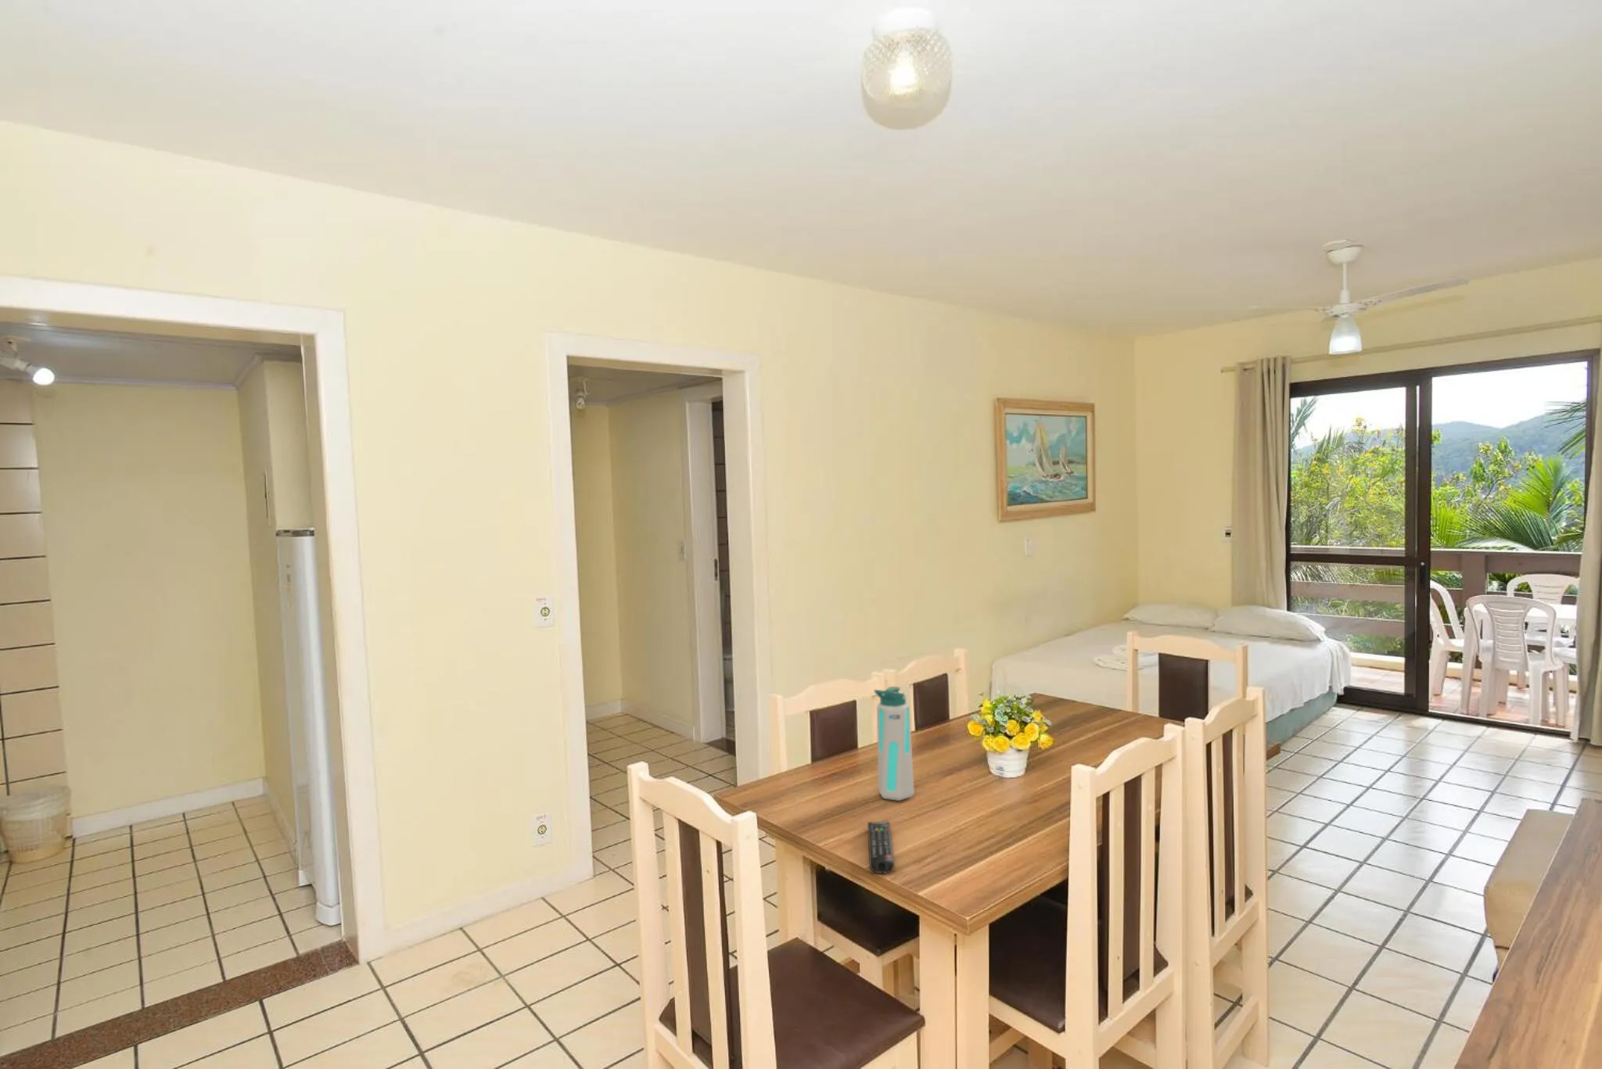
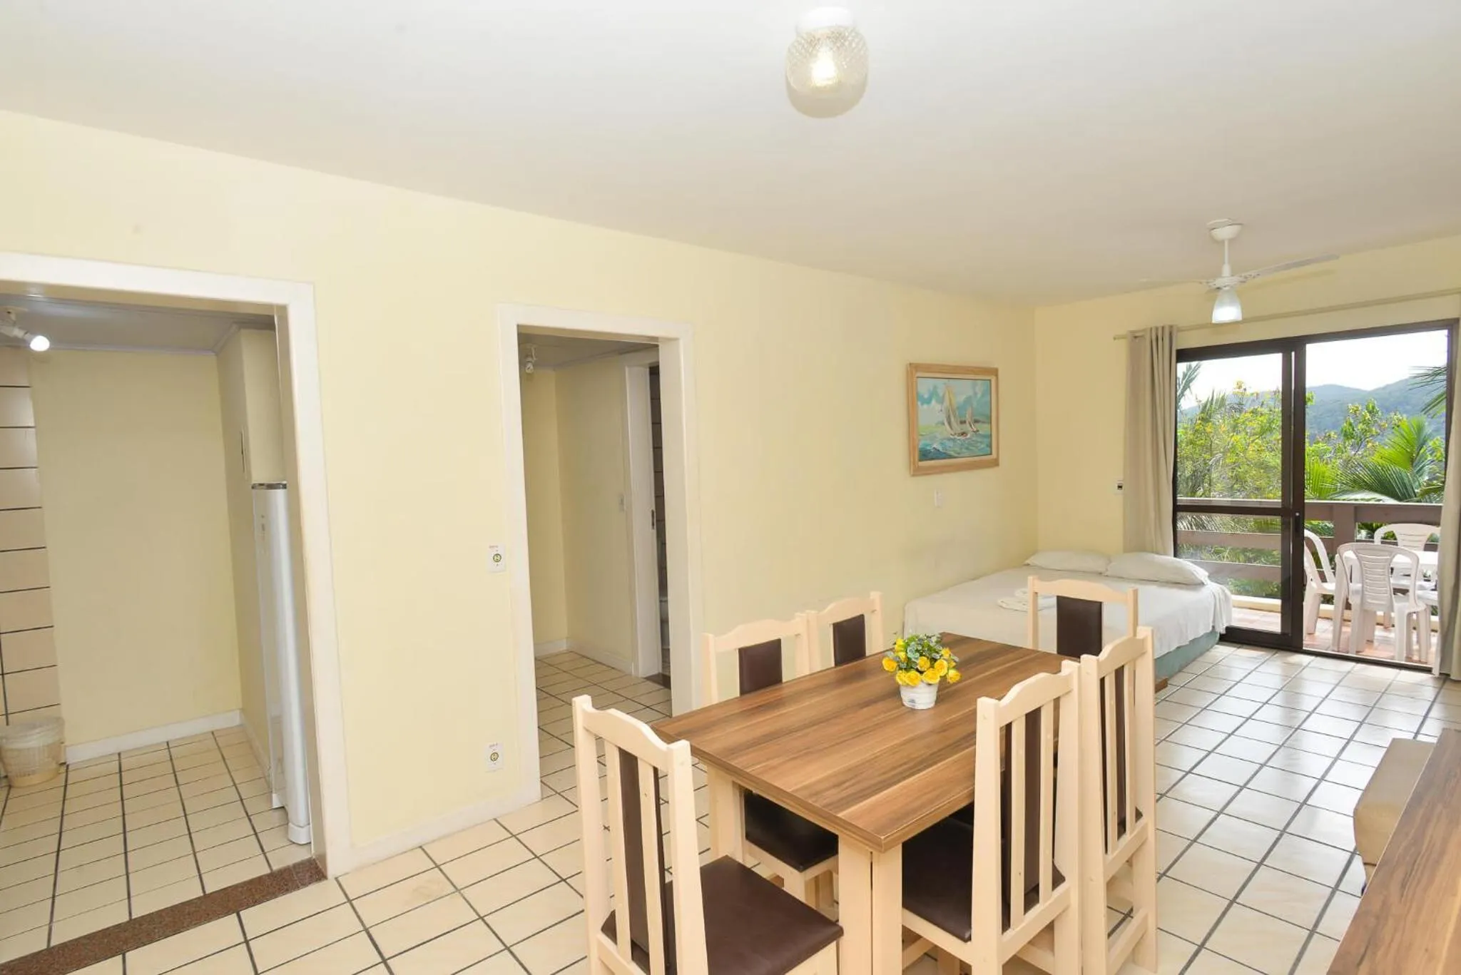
- remote control (880, 844)
- water bottle (893, 741)
